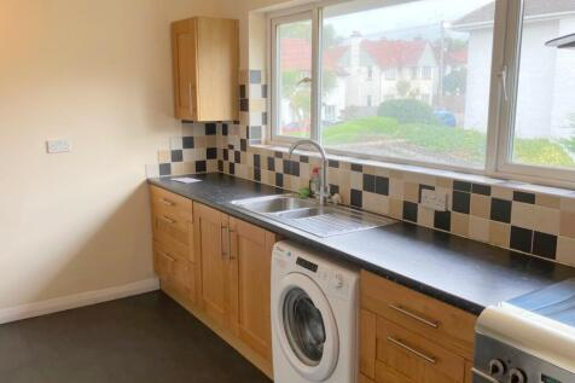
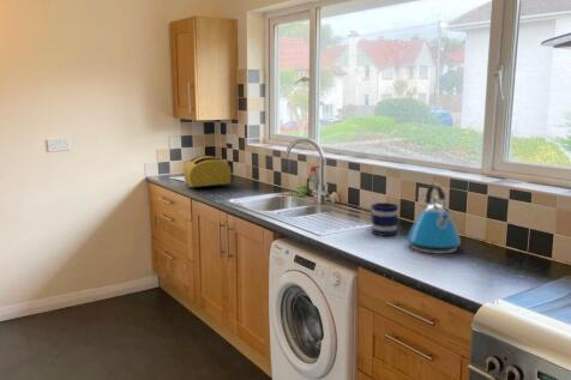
+ kettle (433, 215)
+ mug (380, 217)
+ toaster (208, 171)
